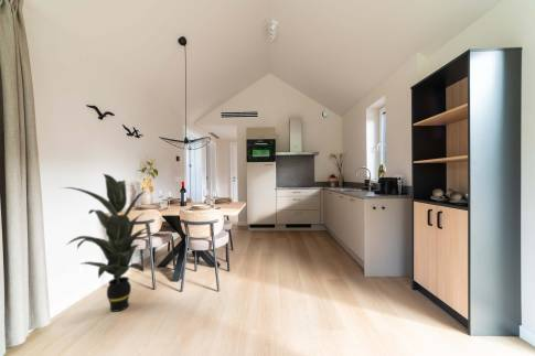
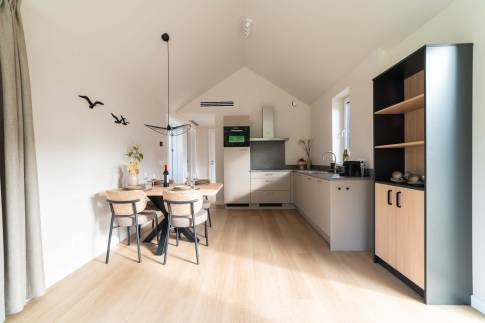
- indoor plant (111, 241)
